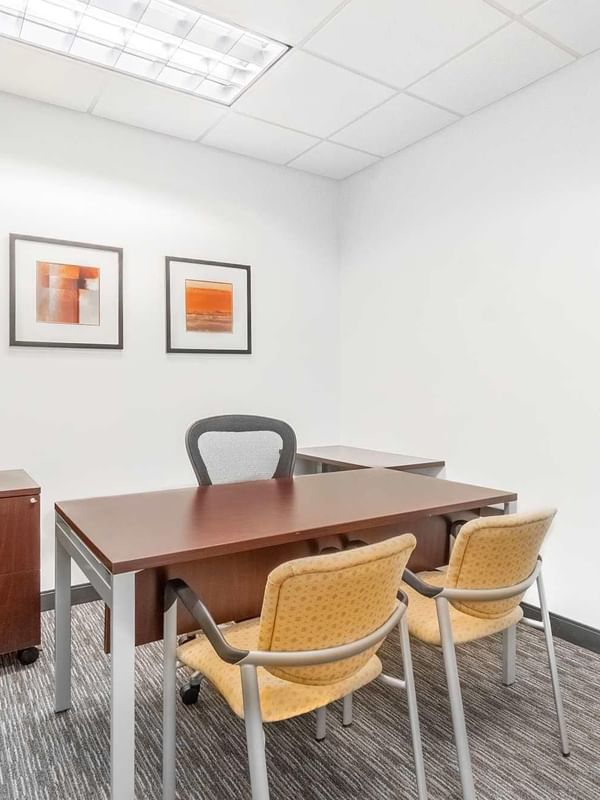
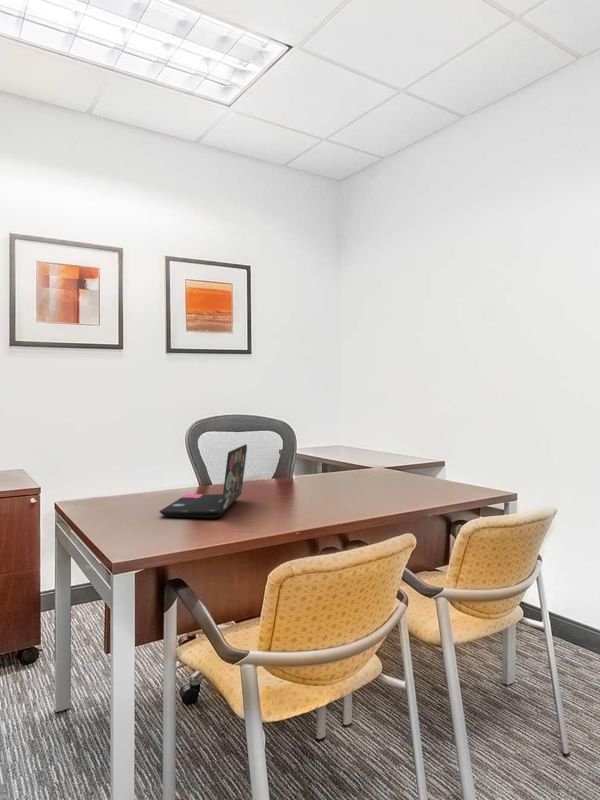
+ laptop (206, 494)
